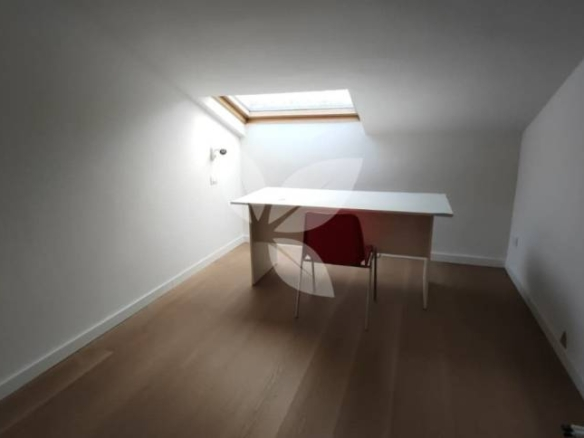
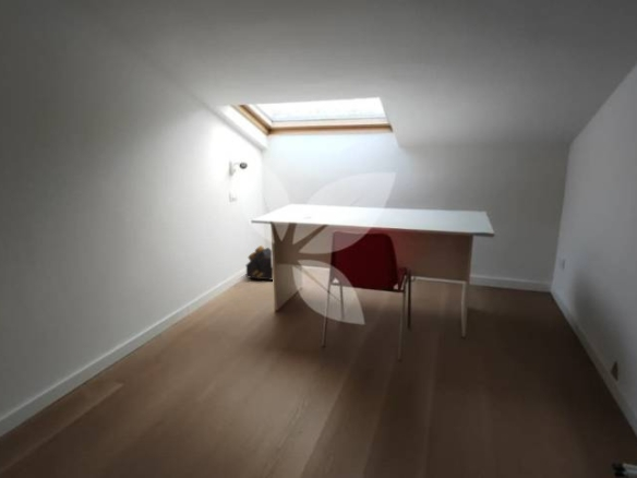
+ backpack (265, 261)
